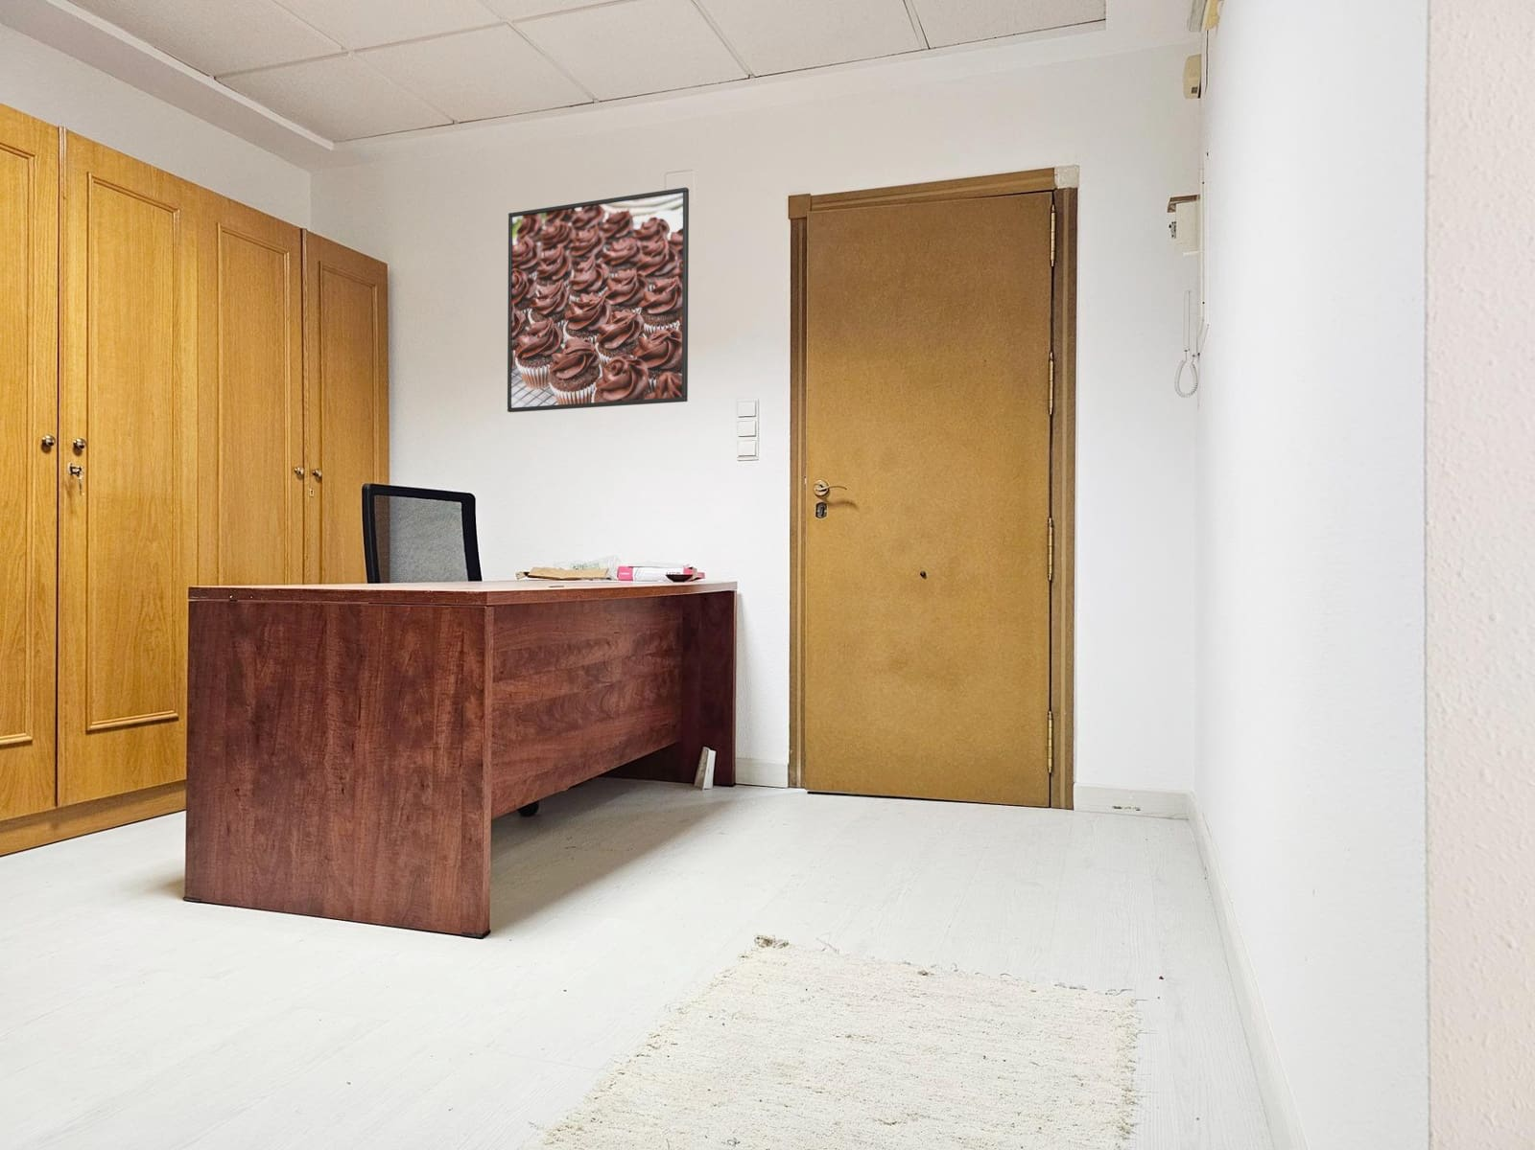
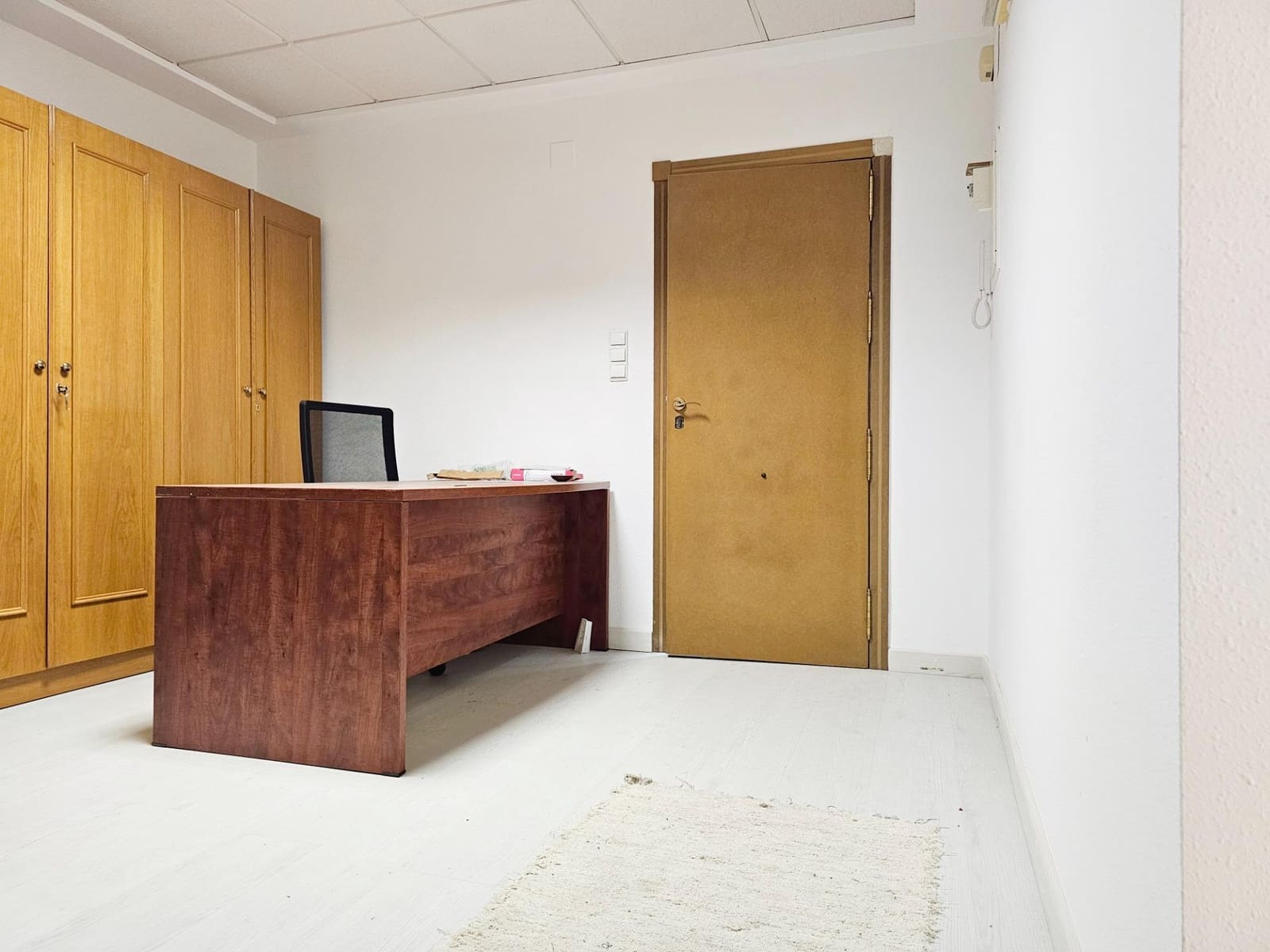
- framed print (595, 303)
